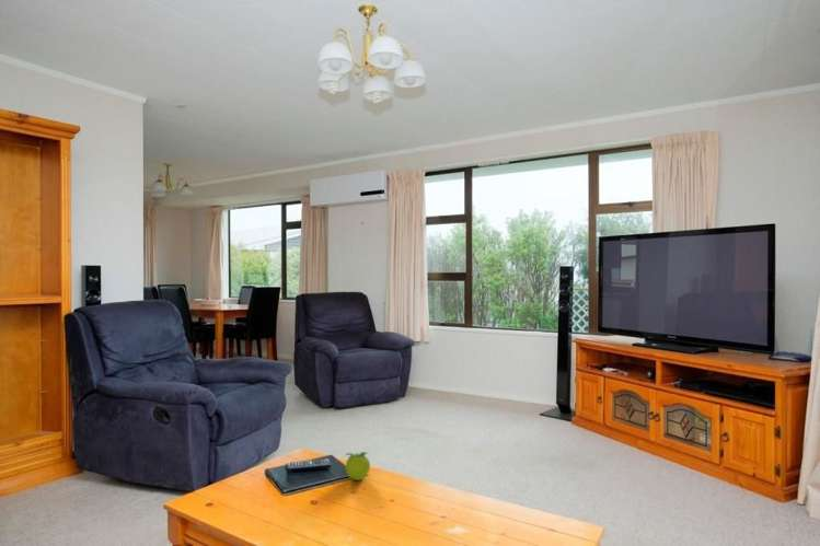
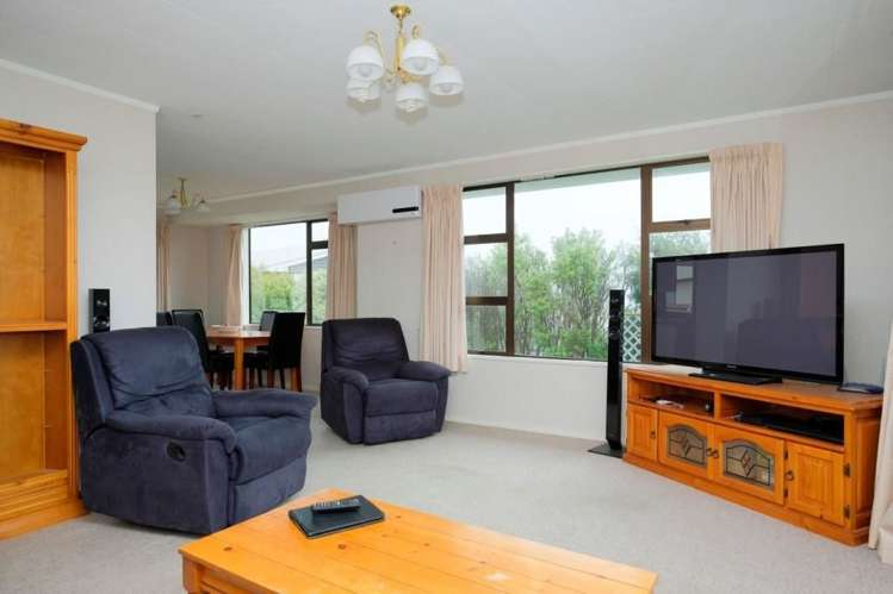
- fruit (357, 465)
